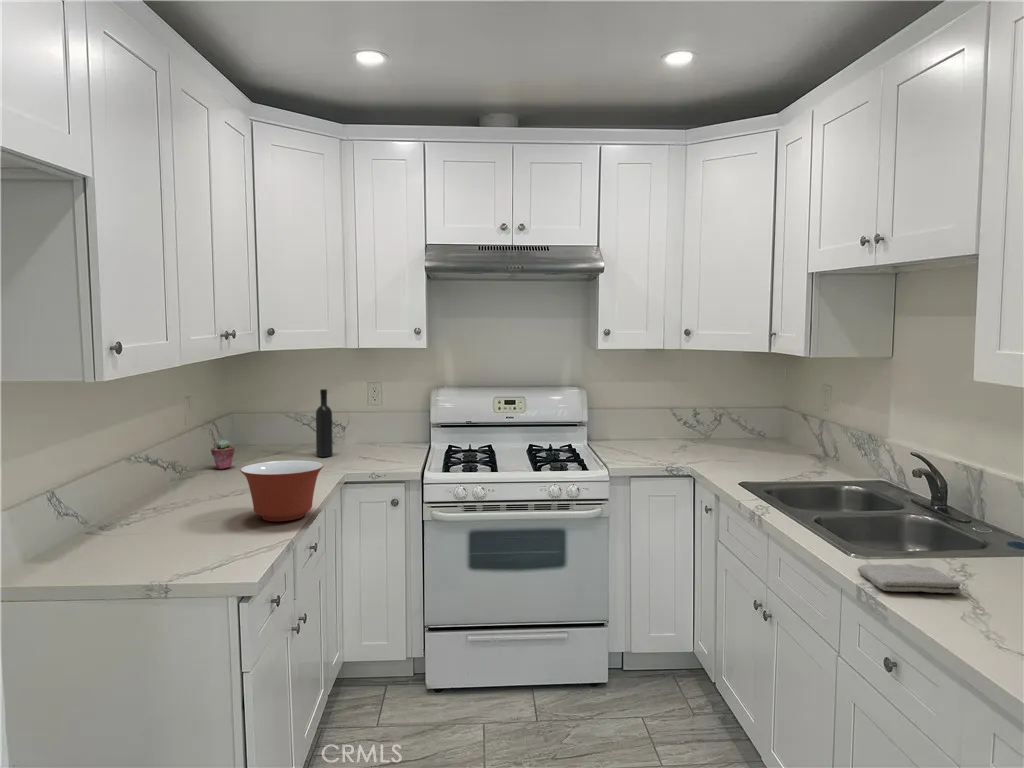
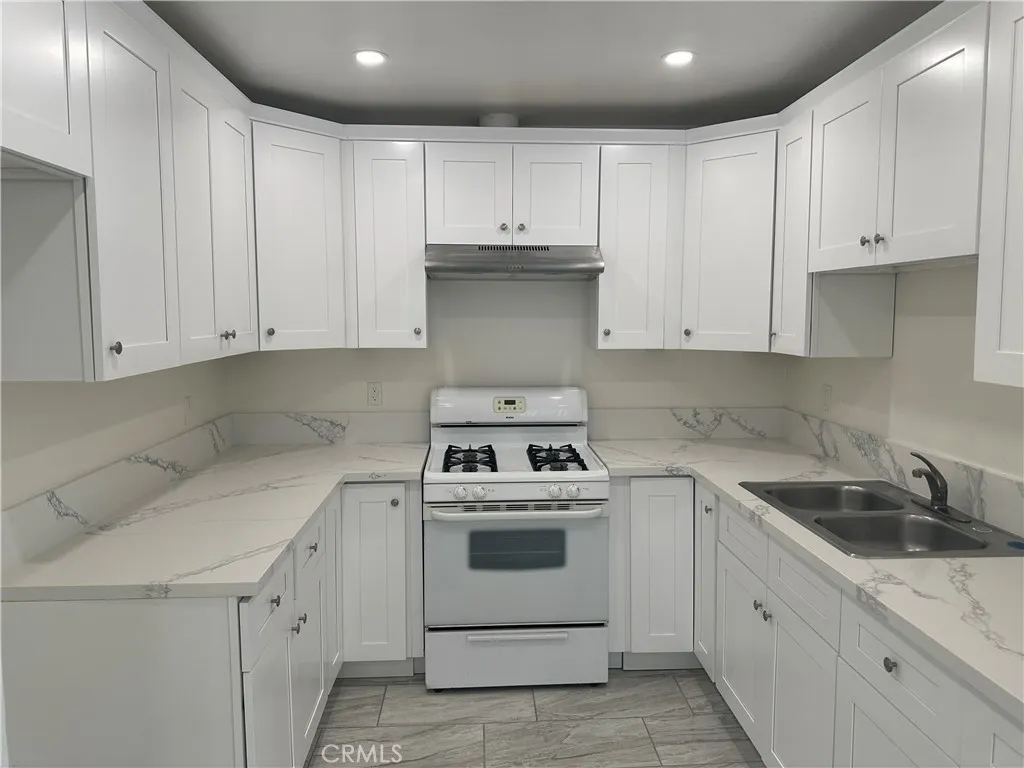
- washcloth (908, 577)
- potted succulent (223, 453)
- wine bottle (324, 422)
- mixing bowl (283, 491)
